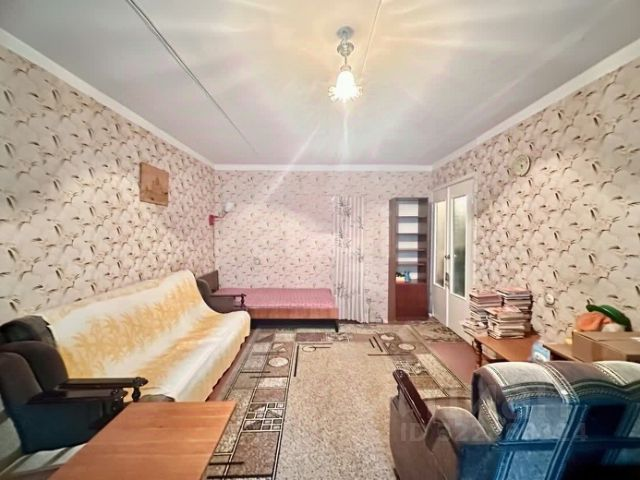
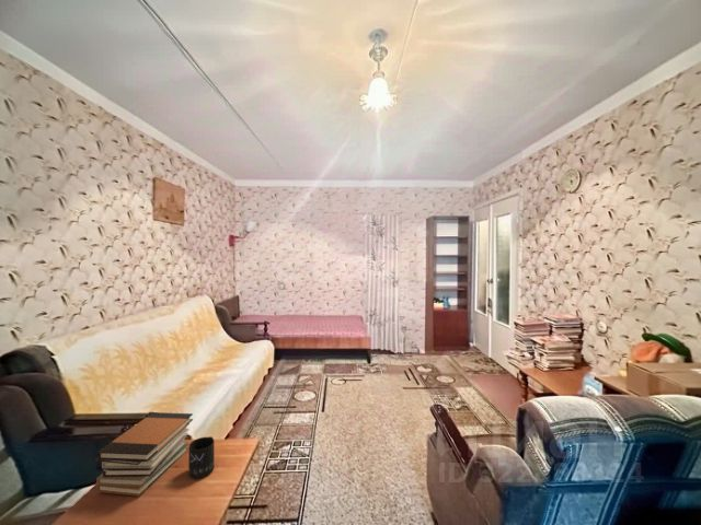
+ mug (204, 454)
+ book stack (149, 448)
